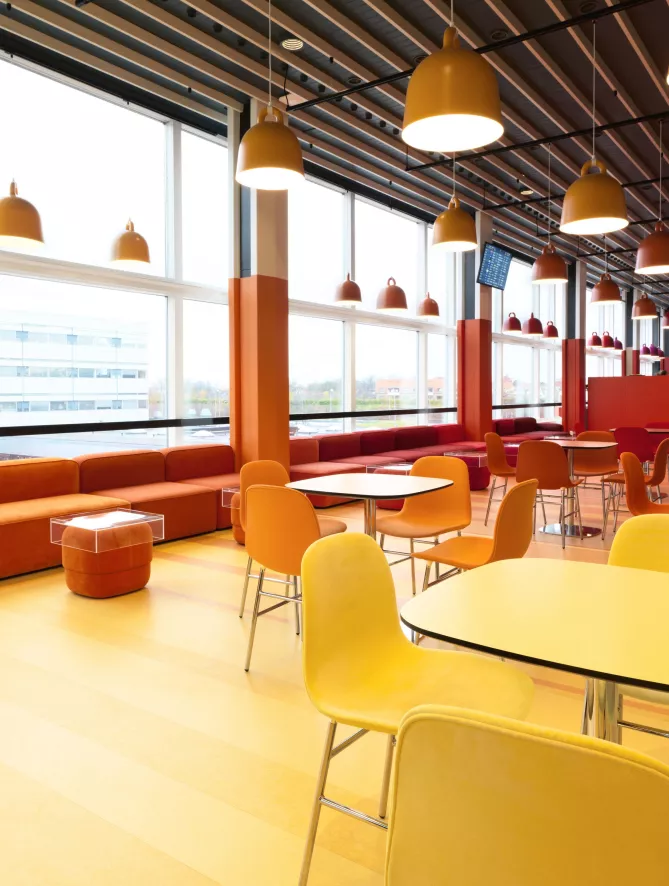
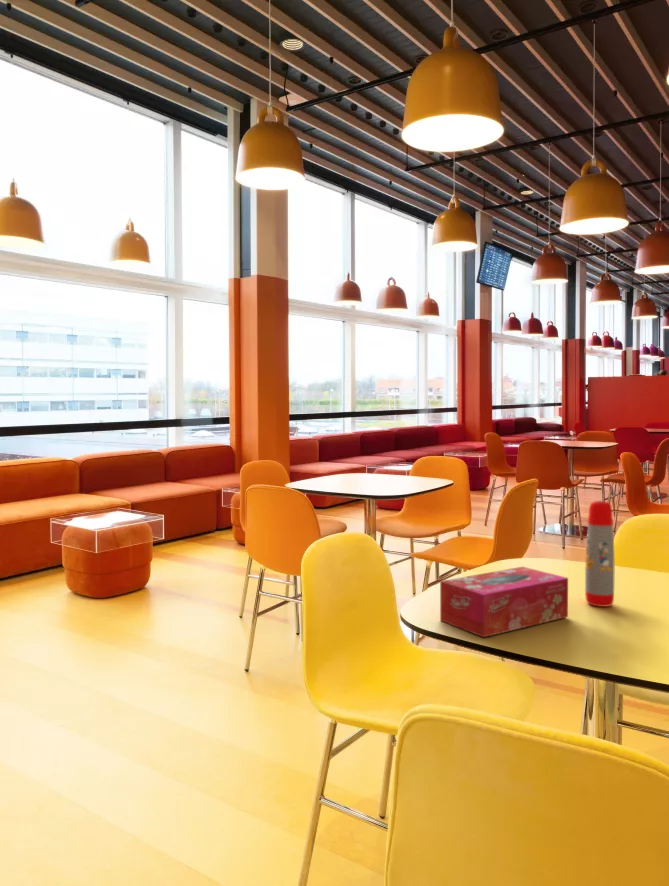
+ tissue box (504, 599)
+ water bottle (600, 552)
